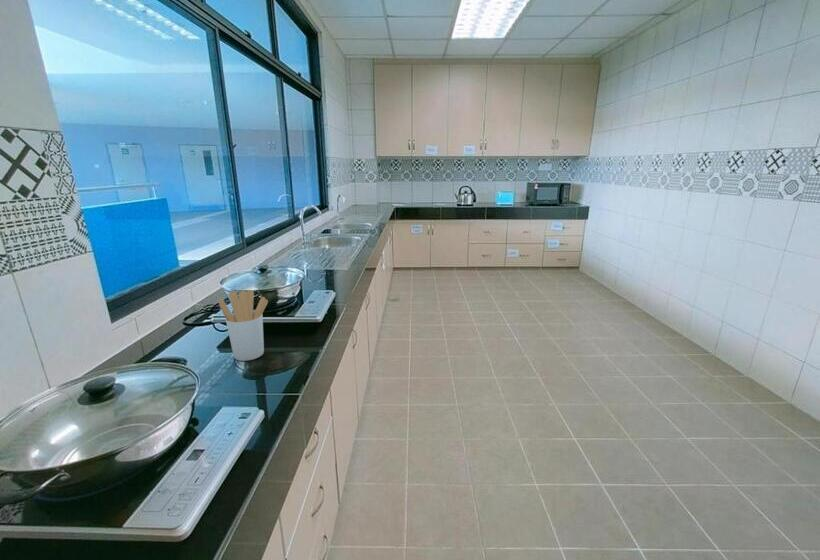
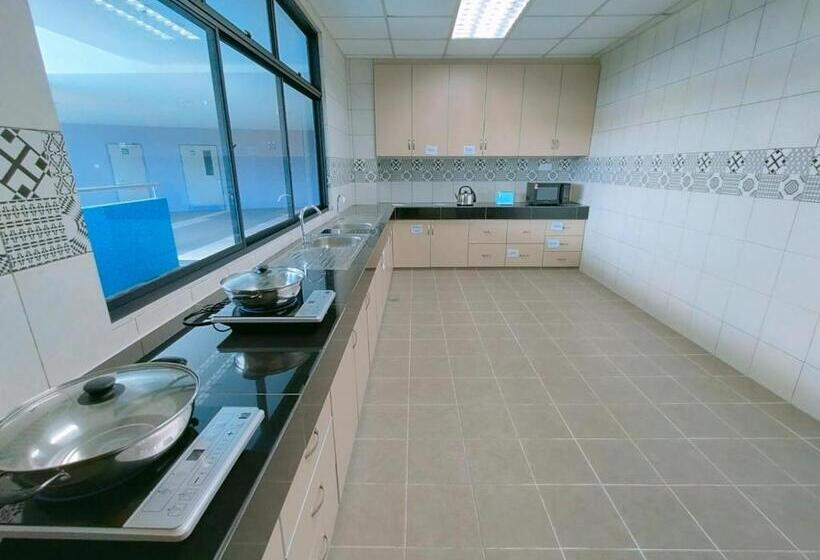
- utensil holder (244, 322)
